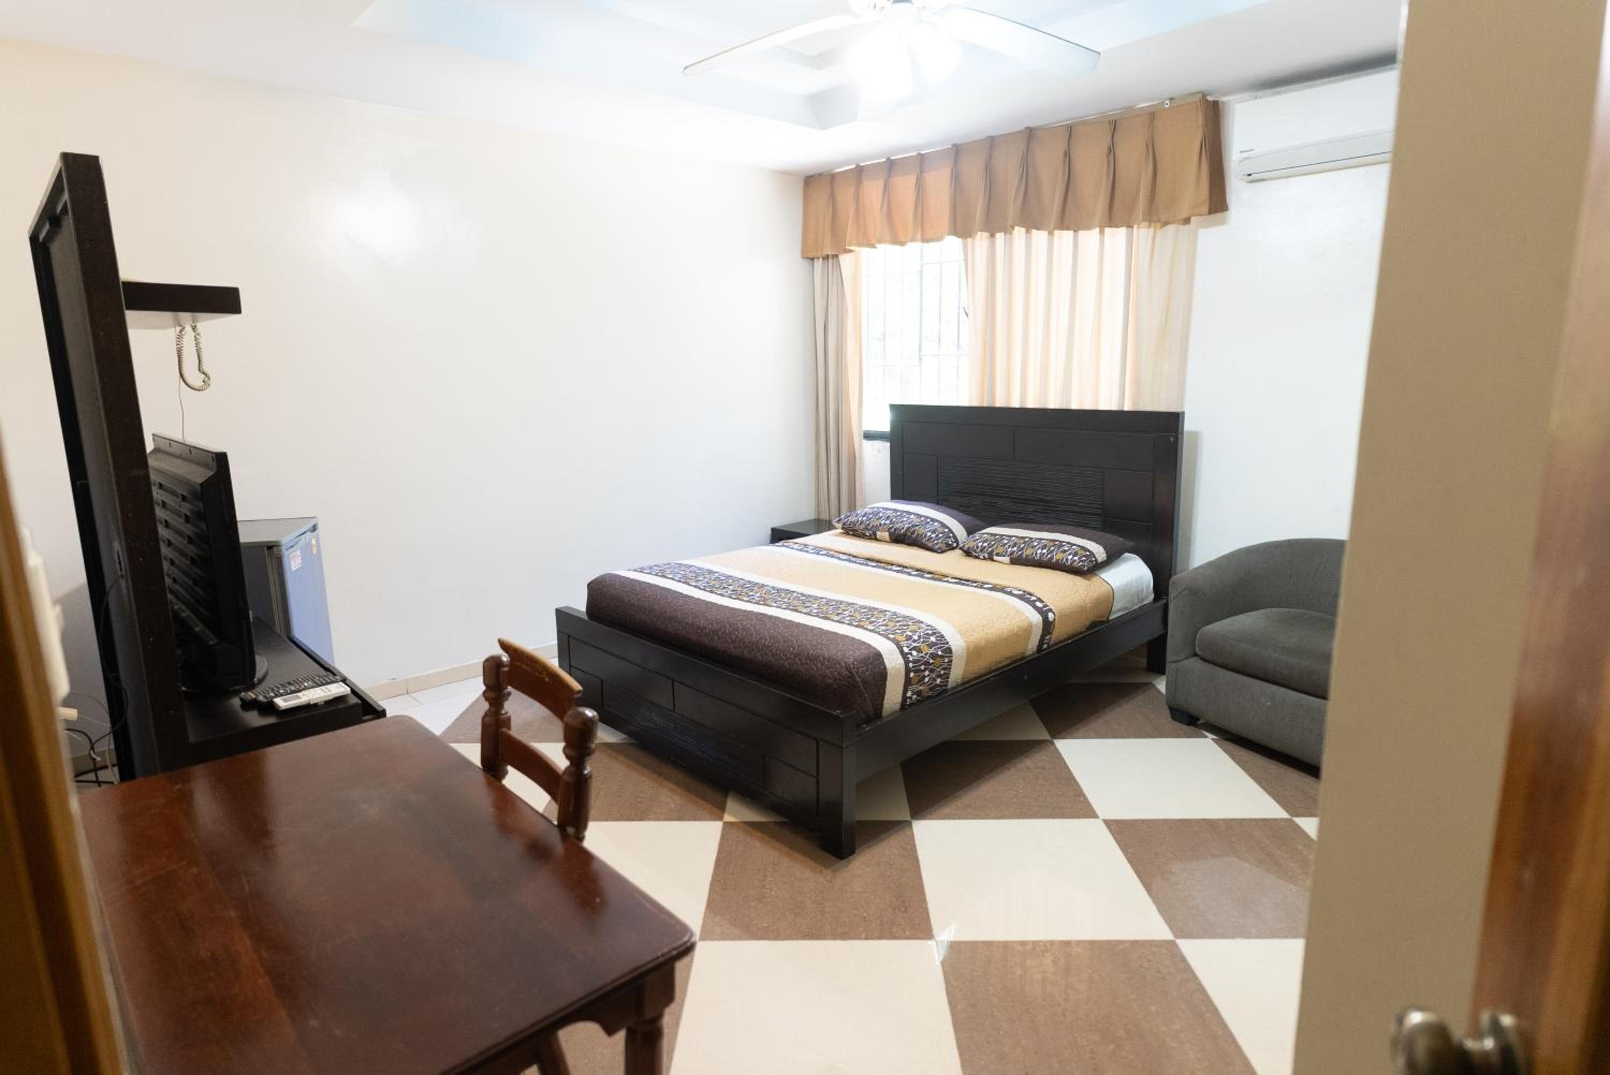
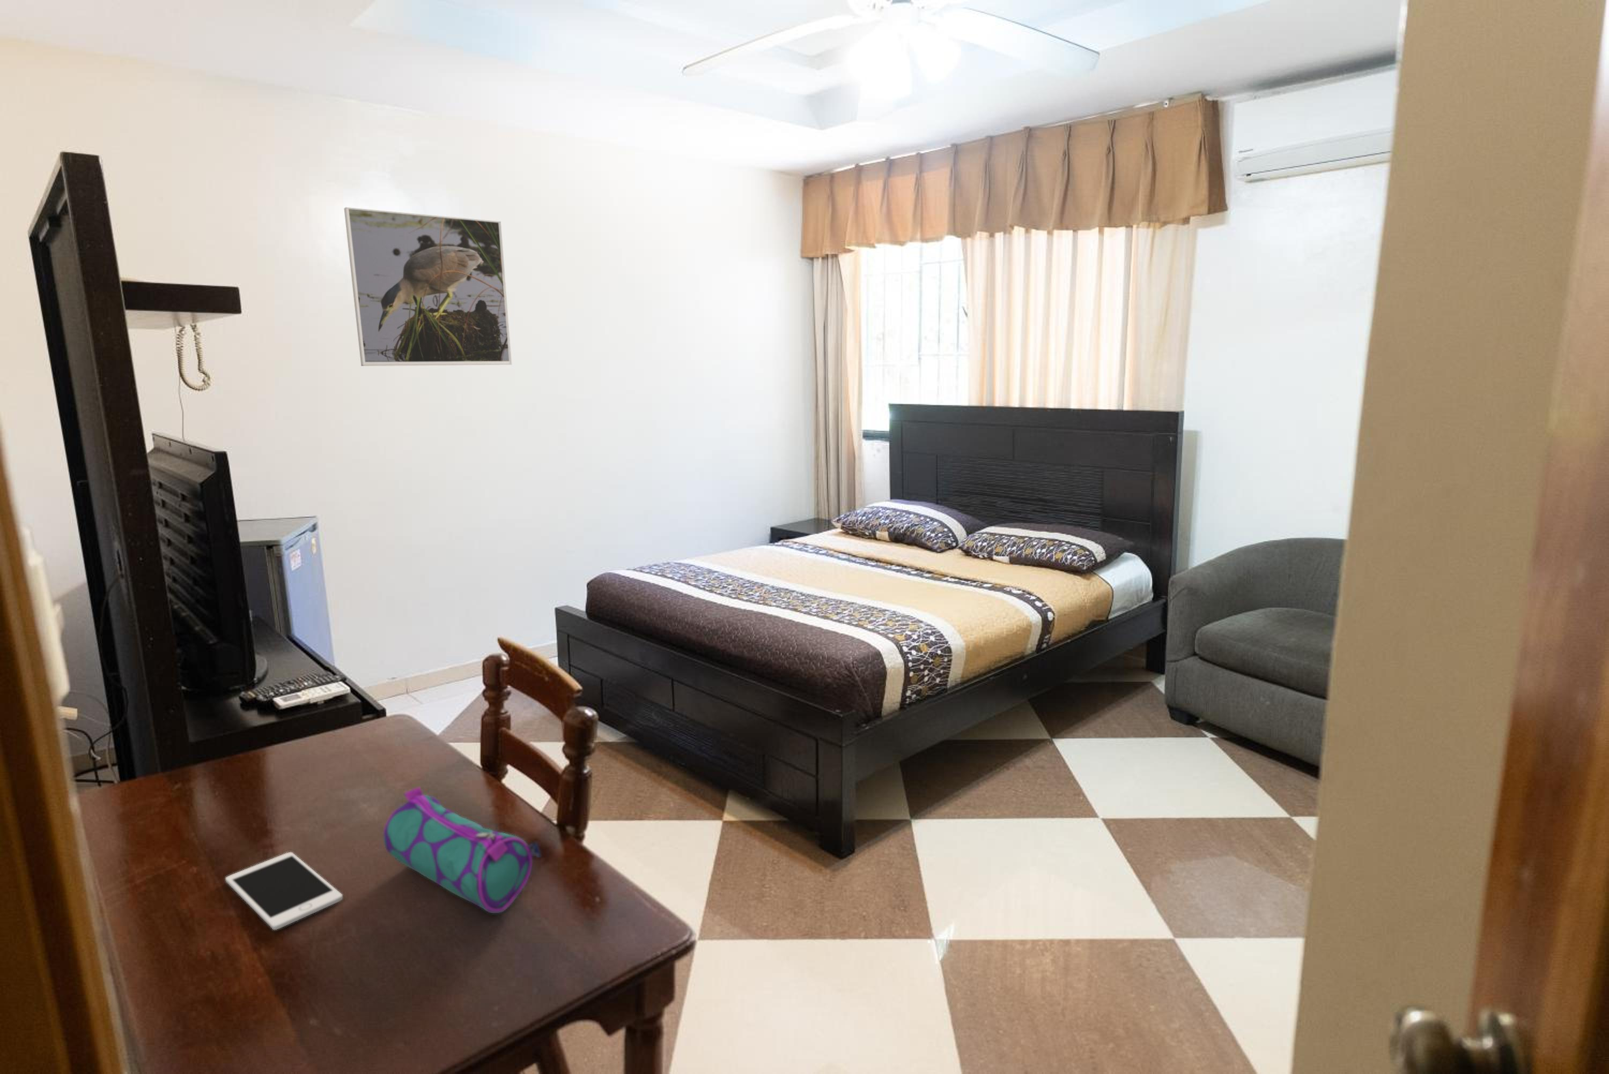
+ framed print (433, 291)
+ cell phone (283, 888)
+ pencil case (458, 847)
